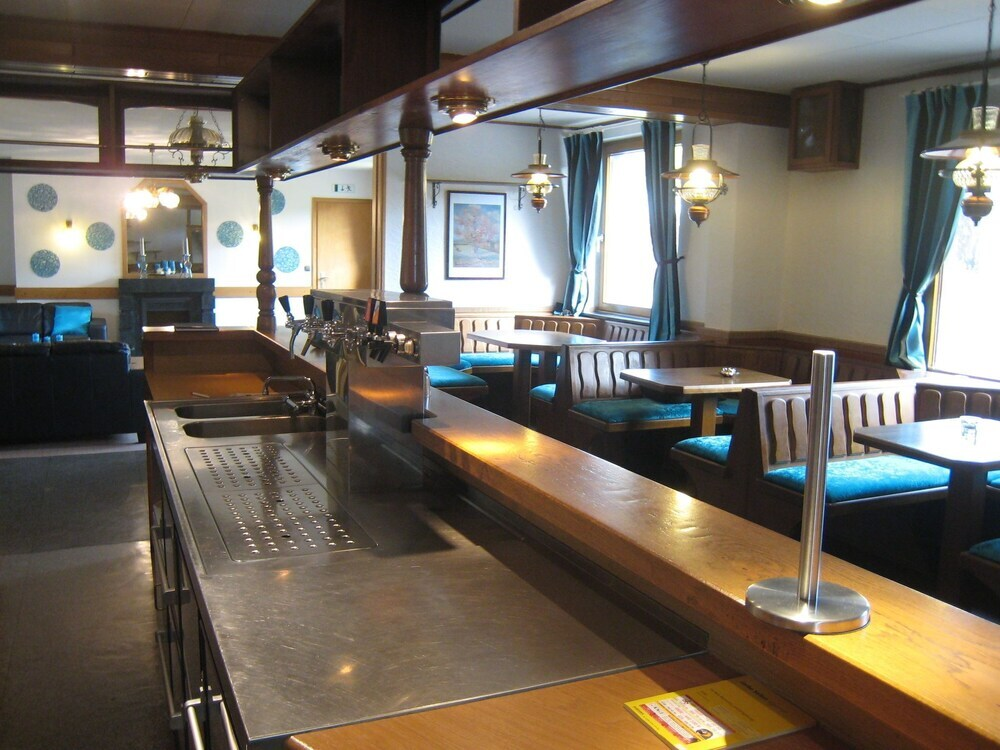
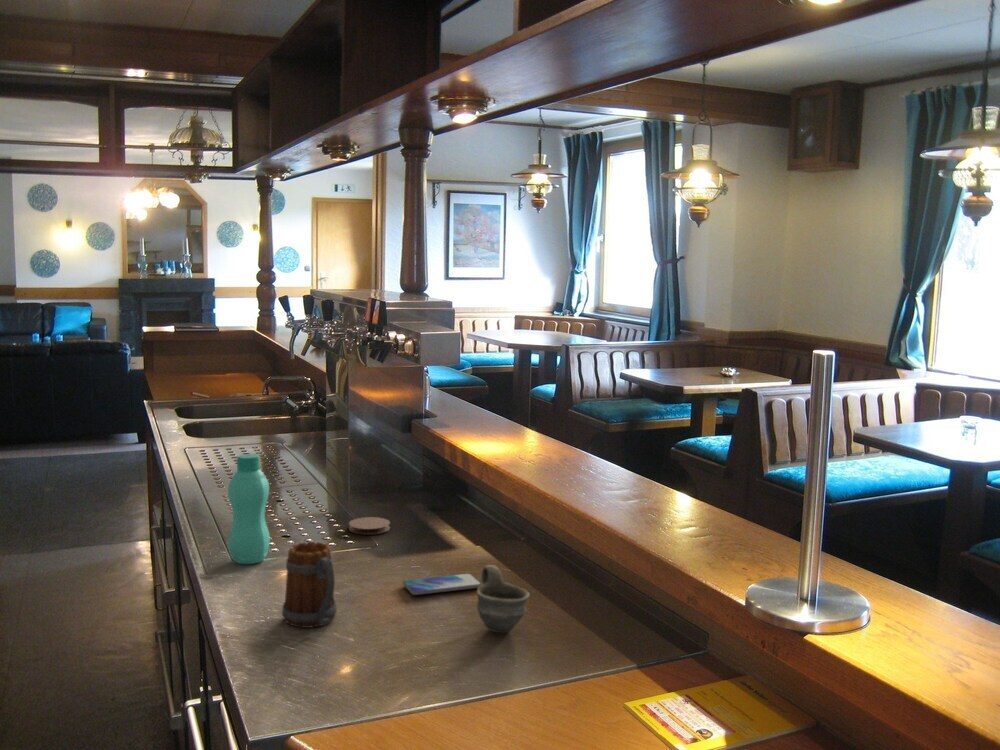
+ smartphone (442, 584)
+ cup (502, 600)
+ bottle (248, 508)
+ coaster (369, 525)
+ beer mug (314, 586)
